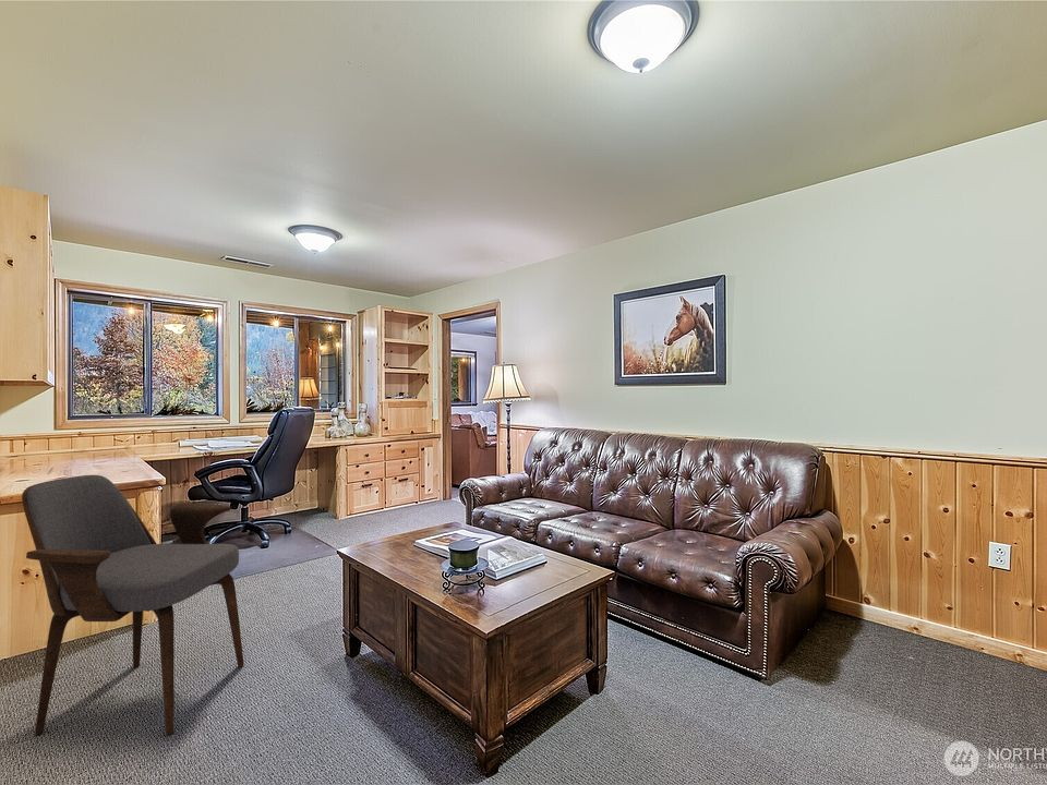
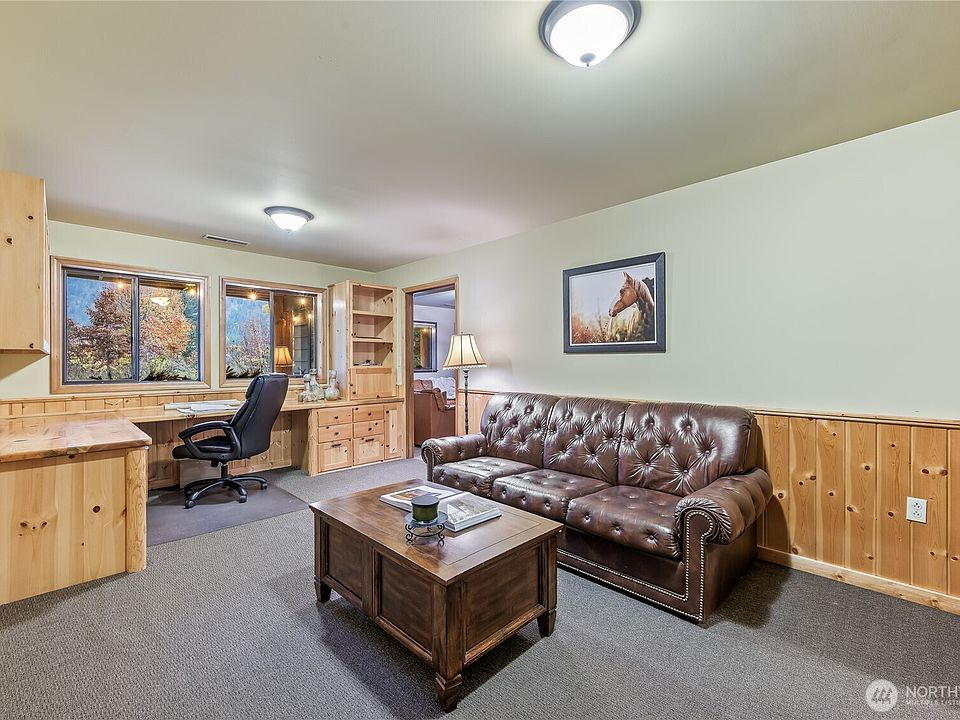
- armchair (134, 587)
